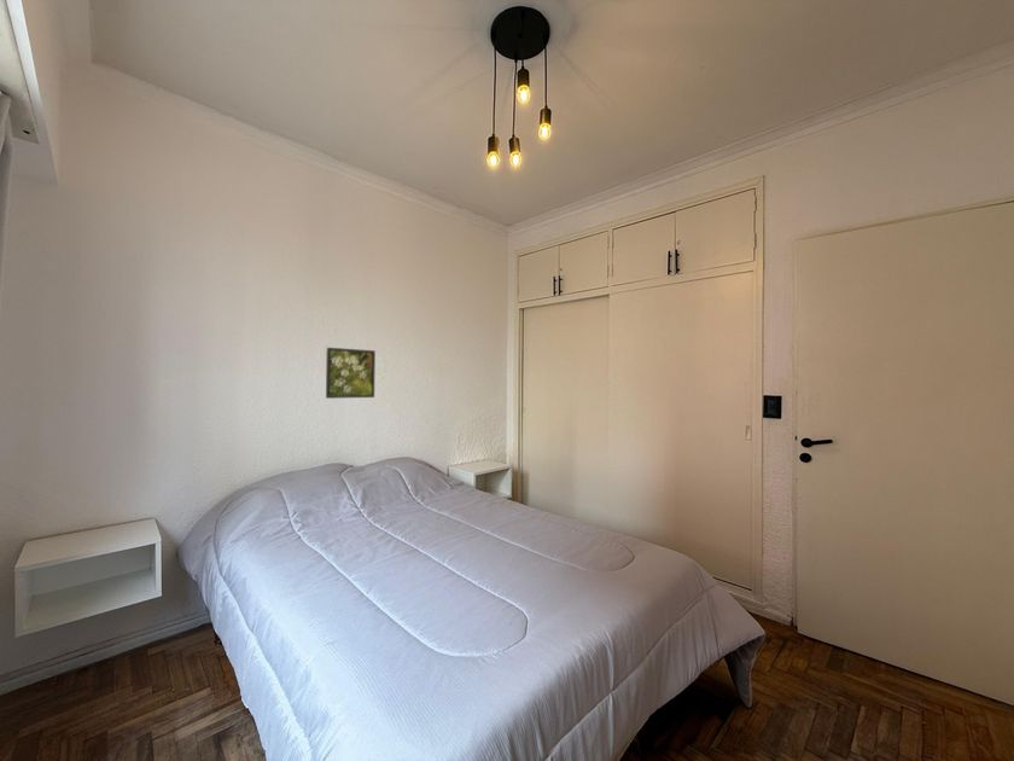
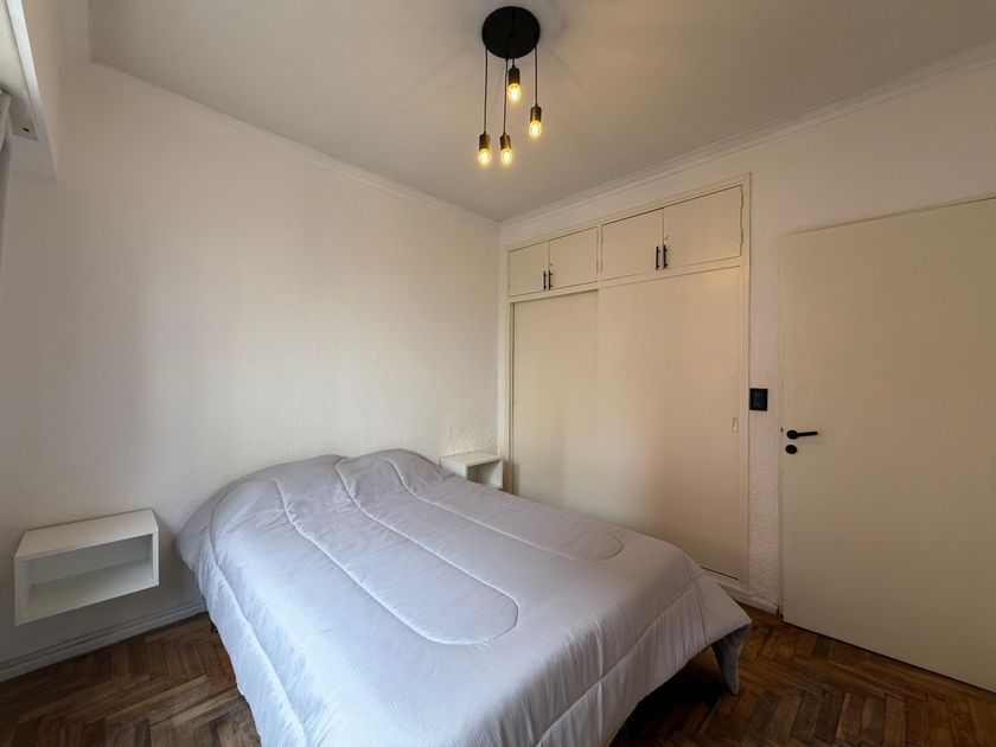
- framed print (351, 373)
